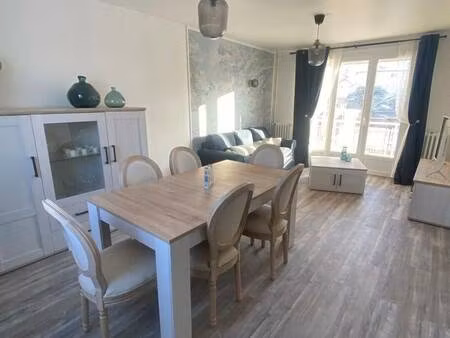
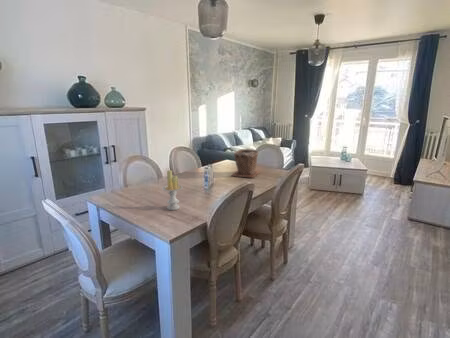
+ candle (172, 189)
+ plant pot (245, 162)
